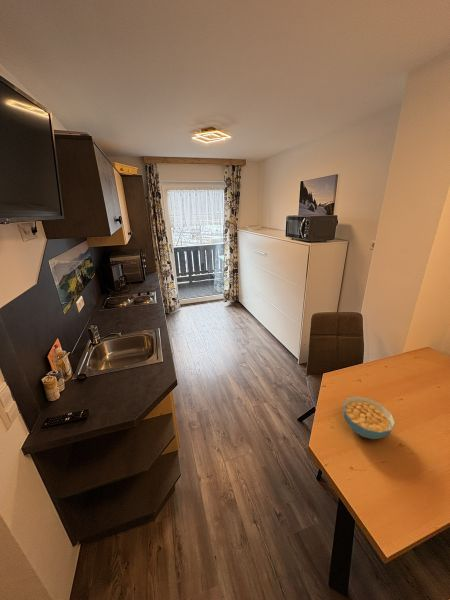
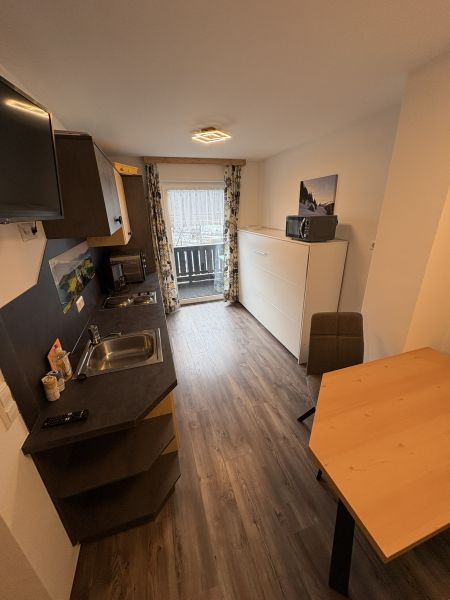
- cereal bowl (365, 421)
